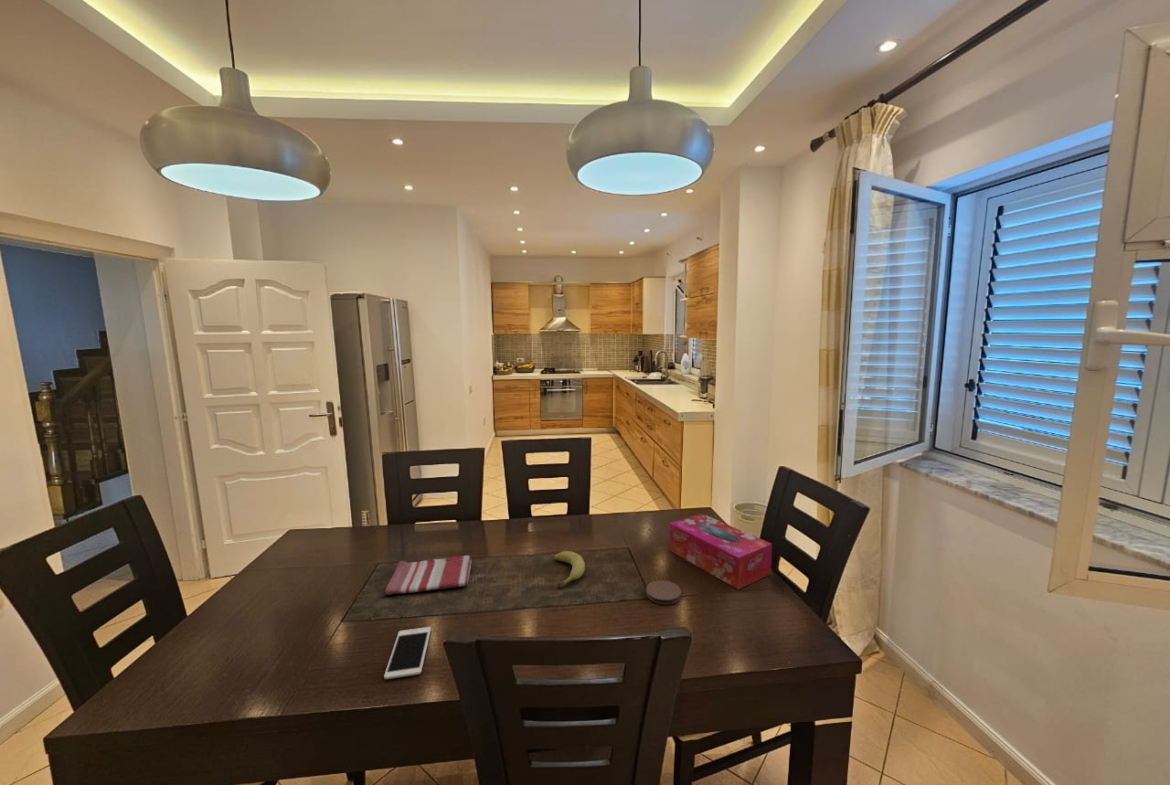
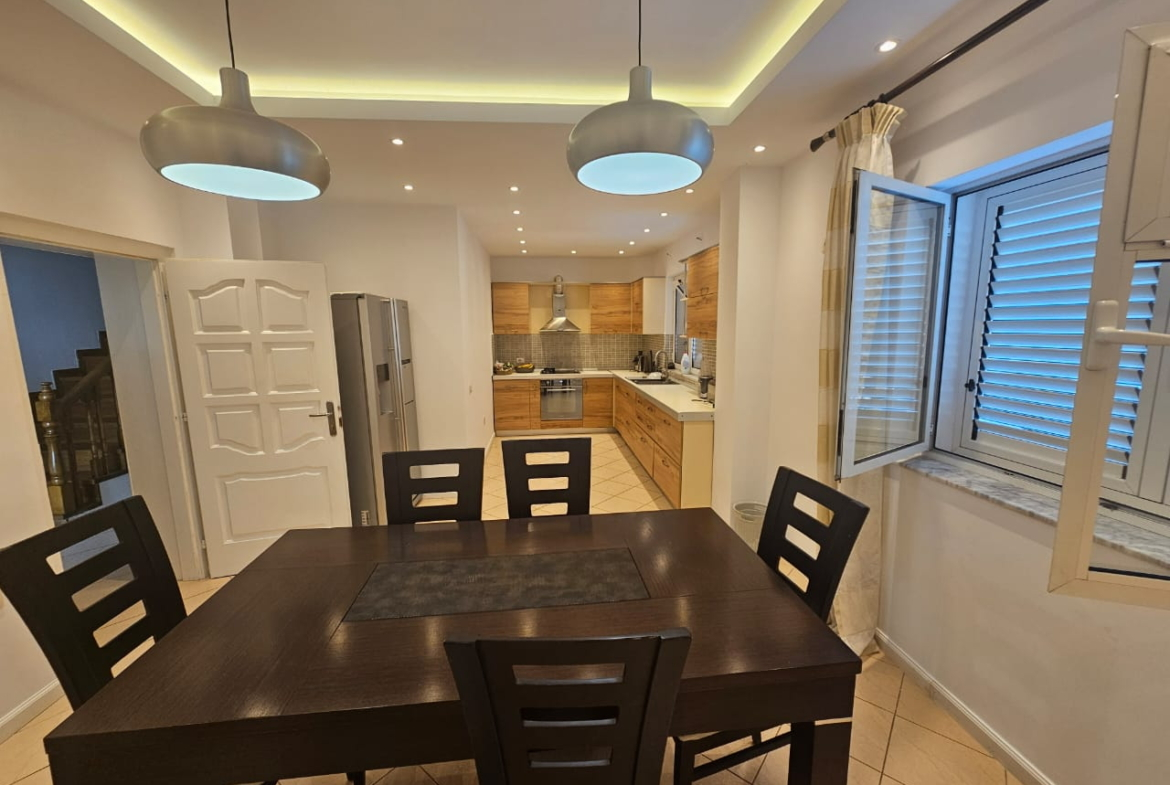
- tissue box (717, 547)
- cell phone (409, 651)
- fruit (569, 563)
- coaster (663, 592)
- dish towel (431, 573)
